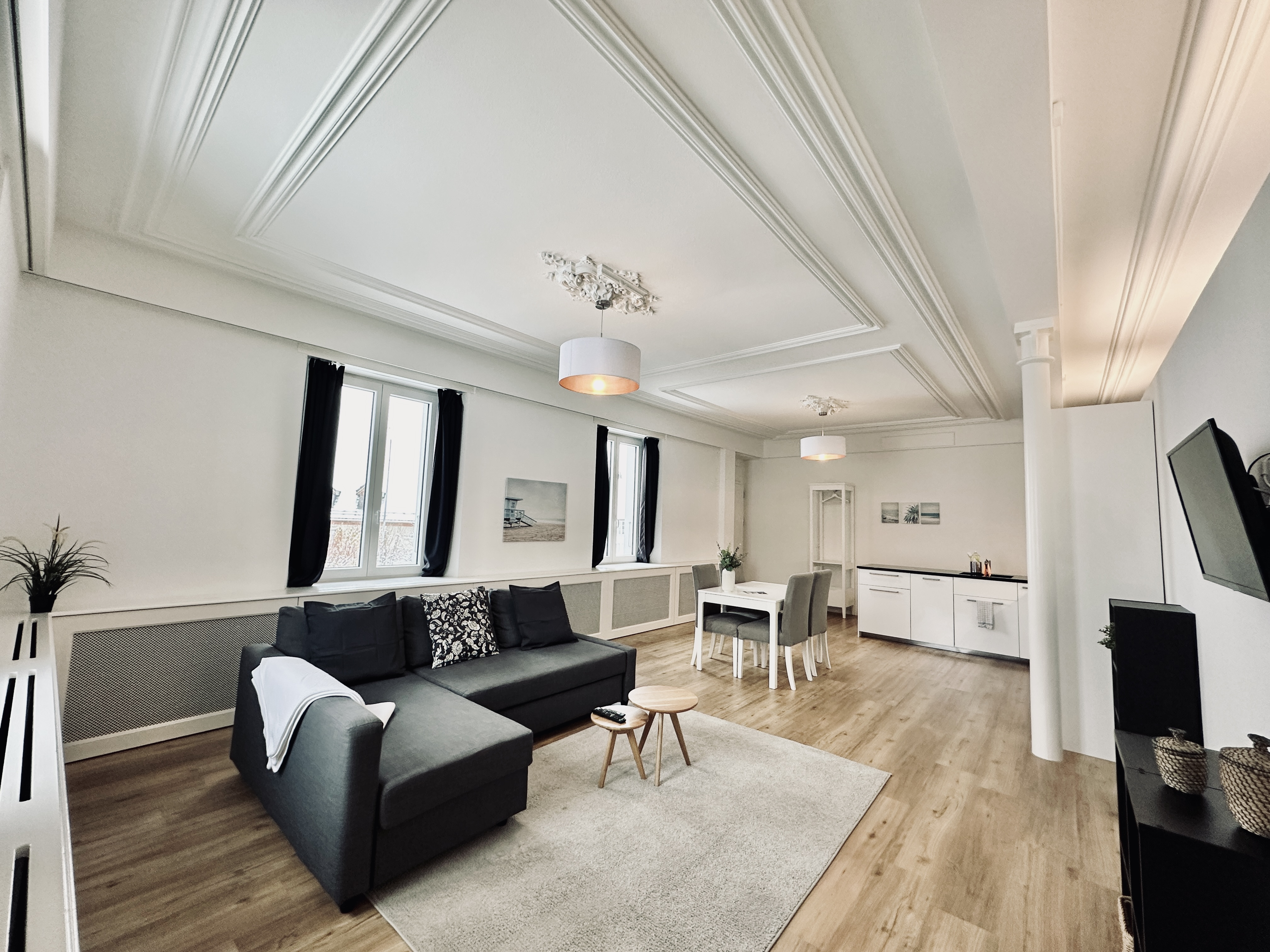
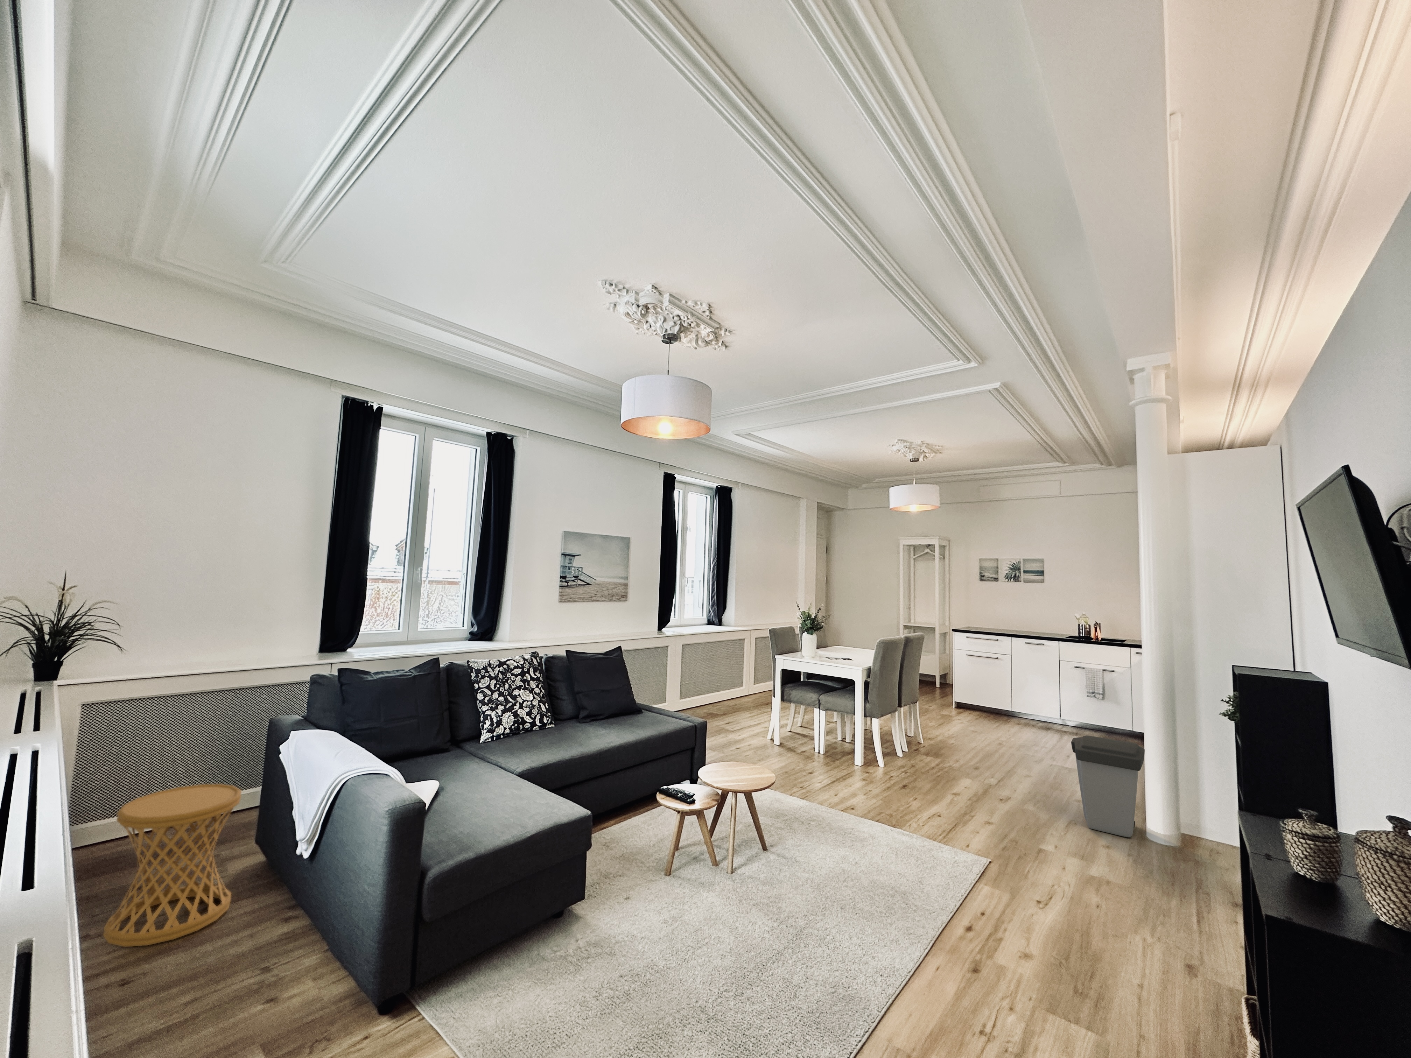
+ trash can (1108, 783)
+ side table (176, 858)
